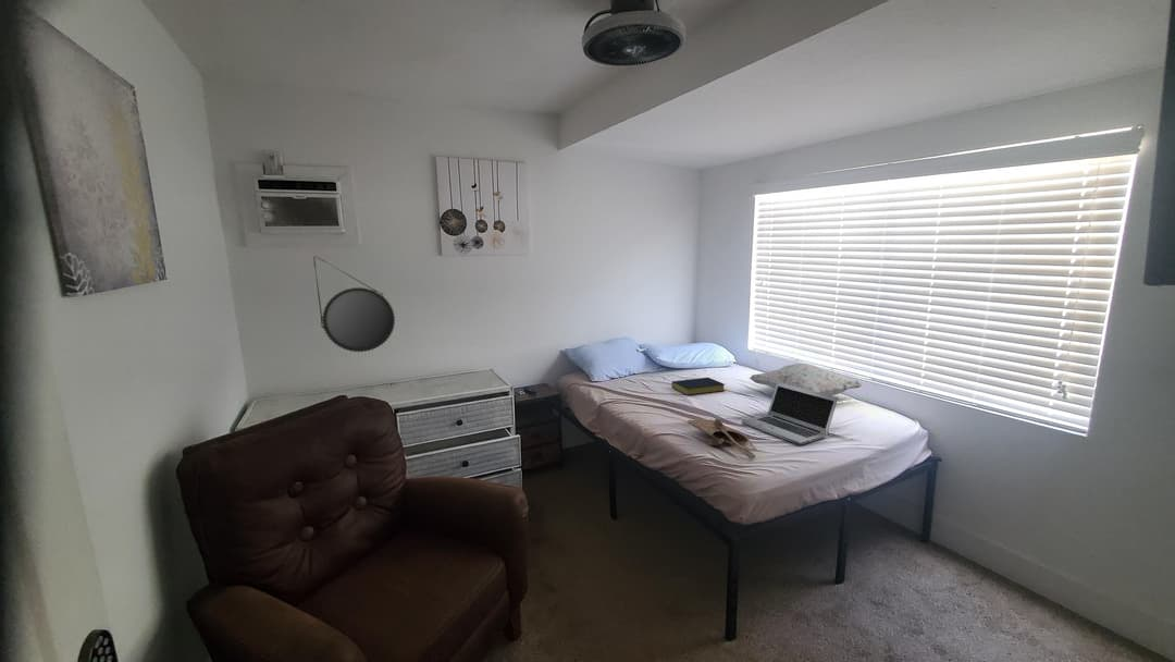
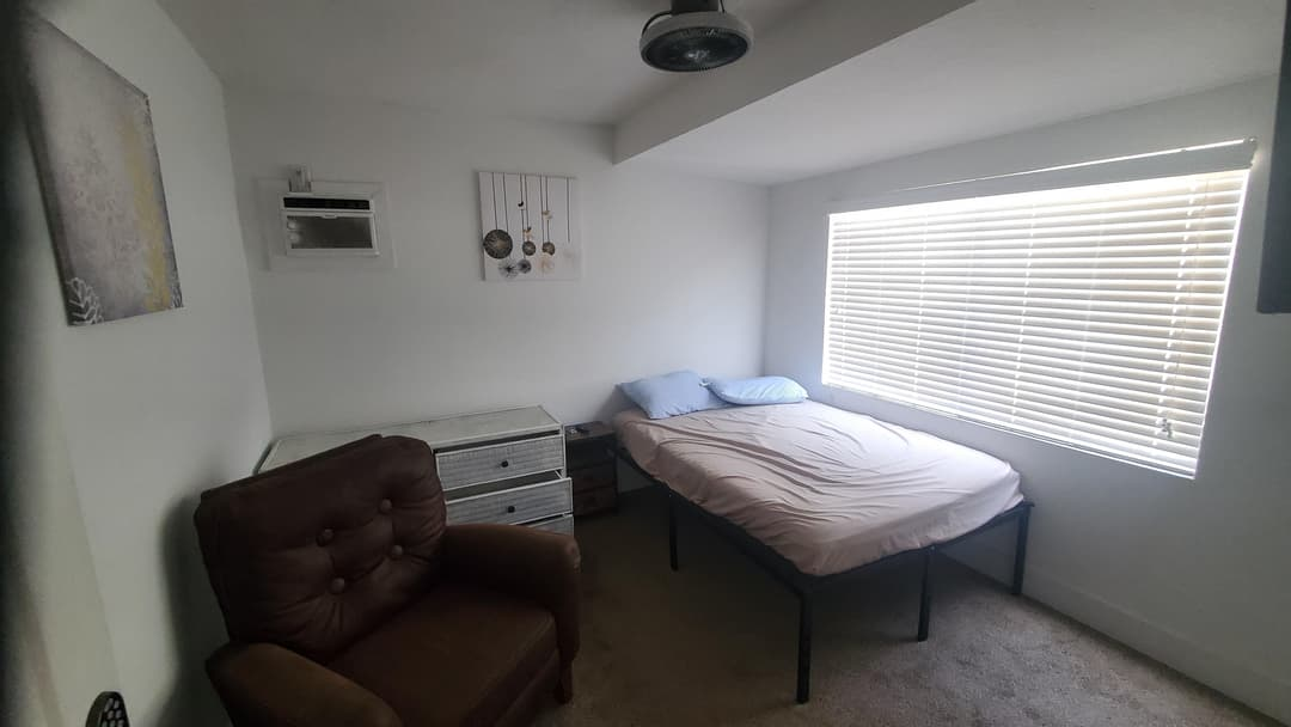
- hardback book (697, 385)
- home mirror (357, 304)
- decorative pillow (804, 381)
- laptop (788, 410)
- tote bag (726, 431)
